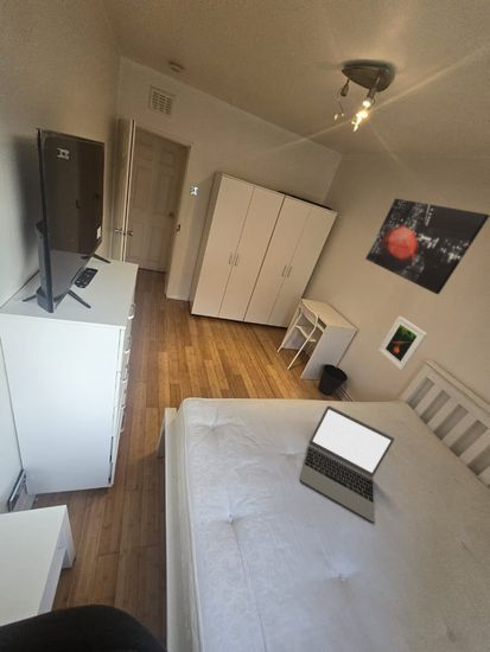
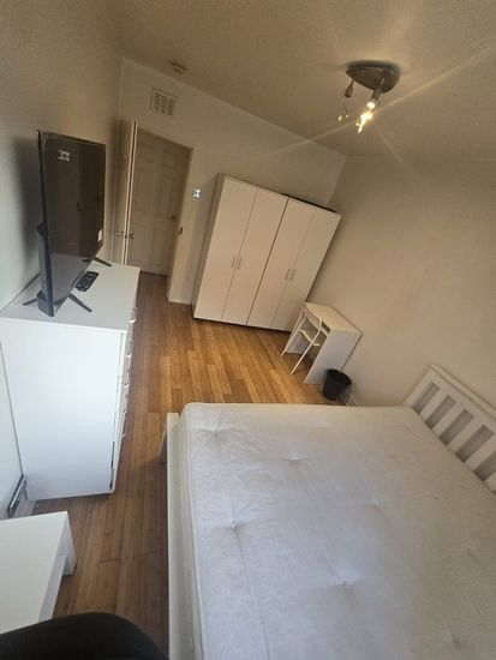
- laptop (348, 459)
- wall art (414, 241)
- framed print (400, 343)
